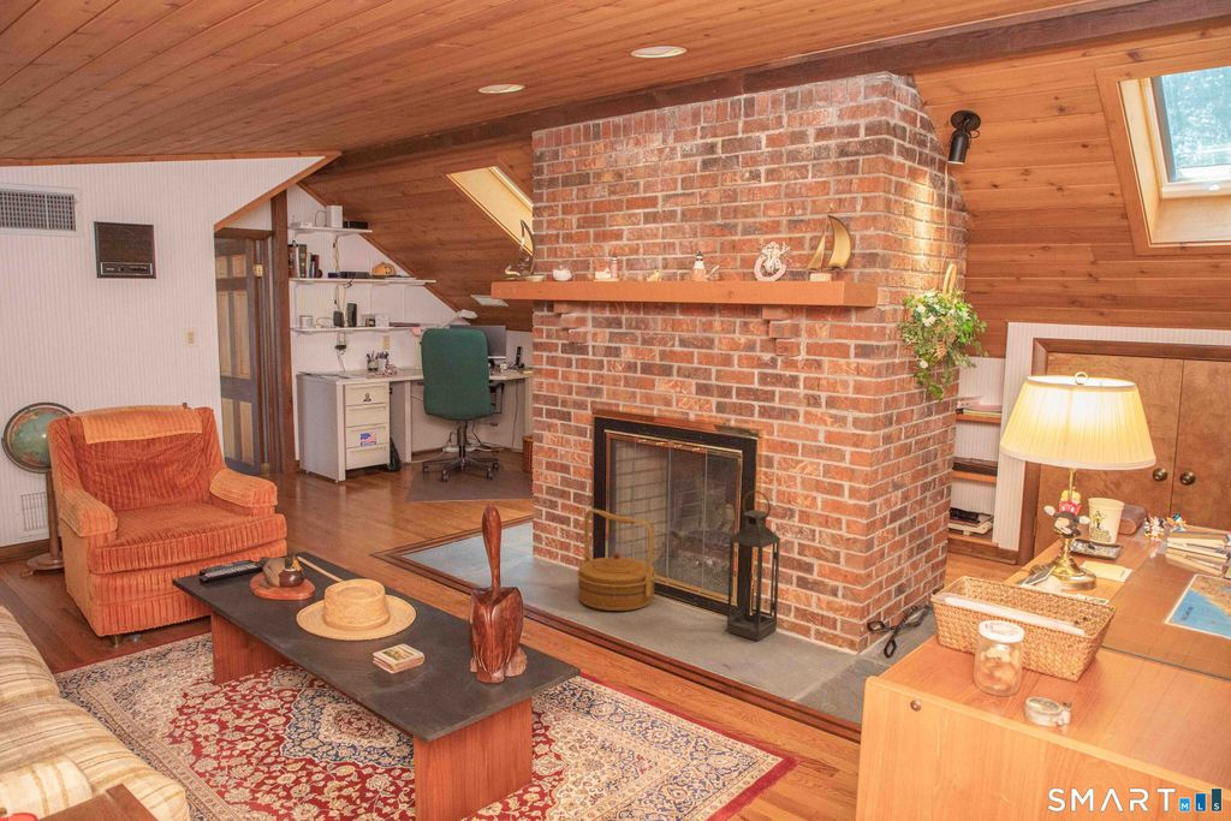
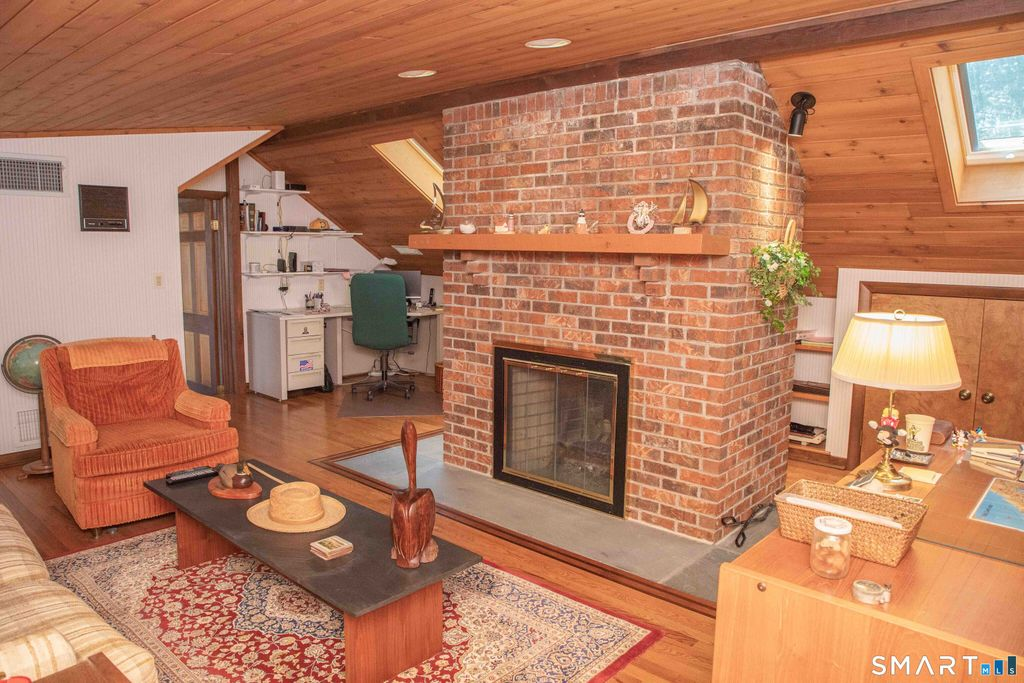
- lantern (757, 561)
- woven basket (617, 555)
